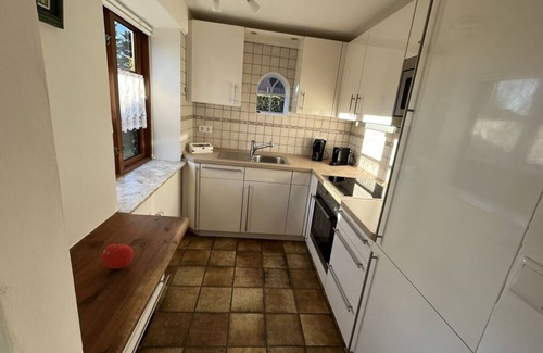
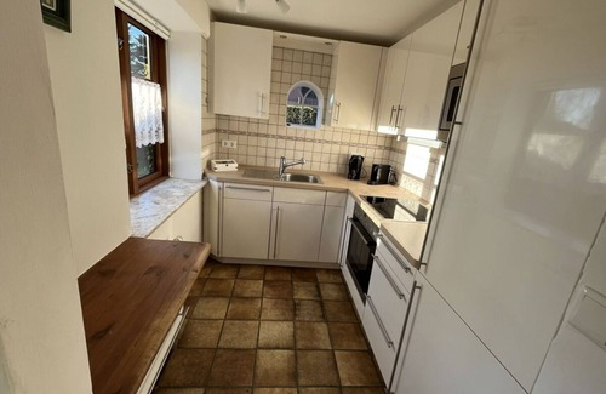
- fruit (117, 254)
